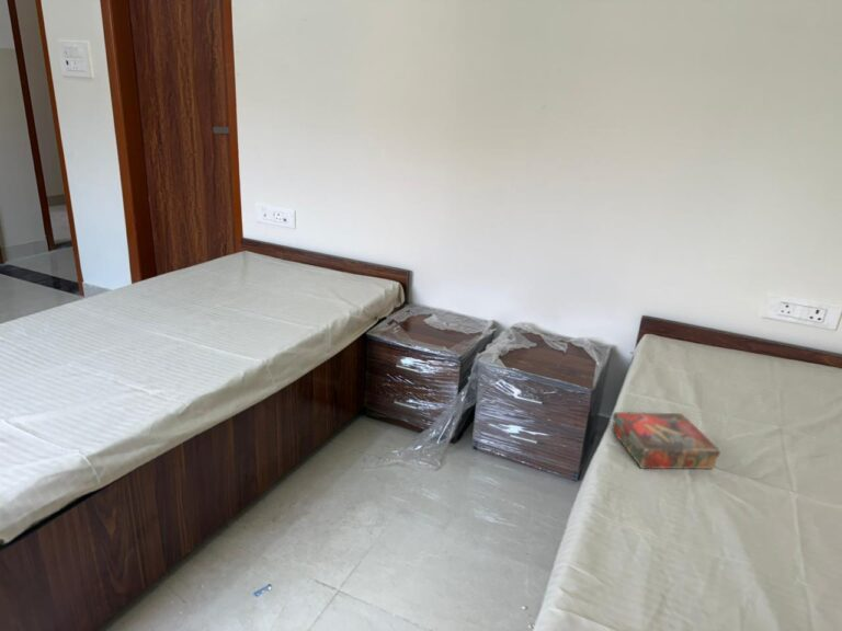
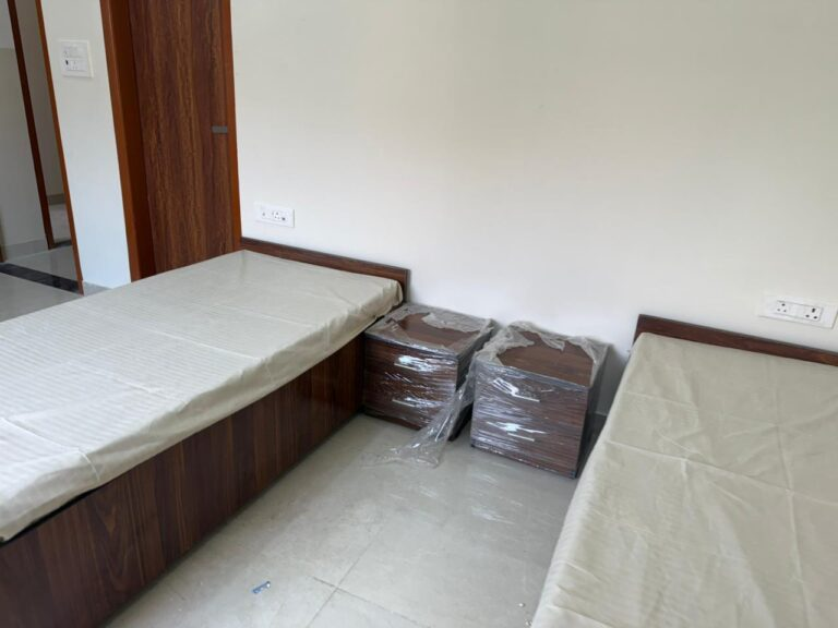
- book (662, 439)
